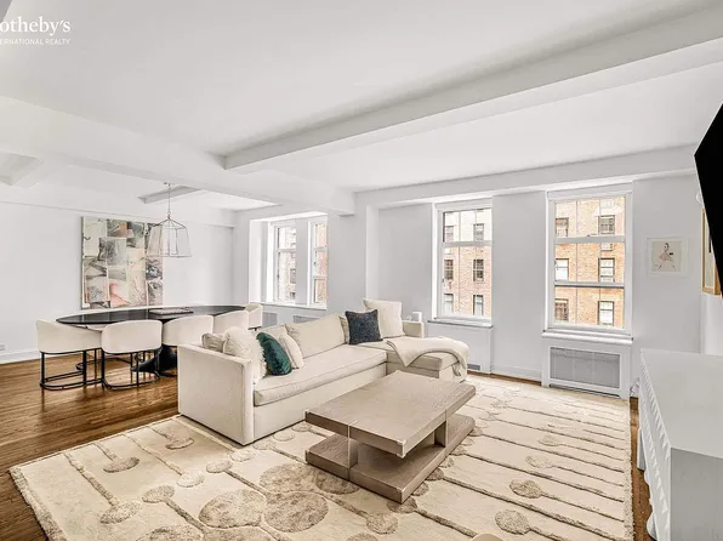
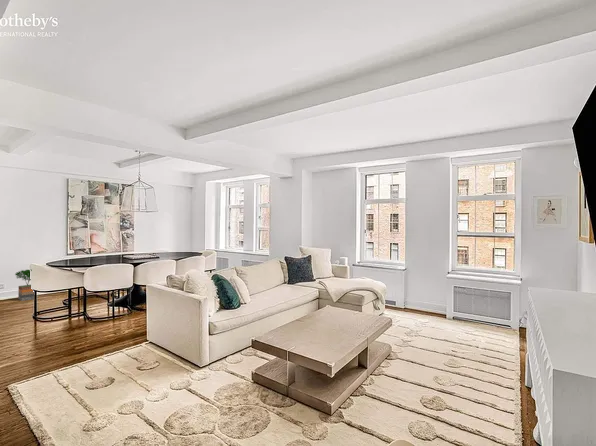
+ potted tree (27, 284)
